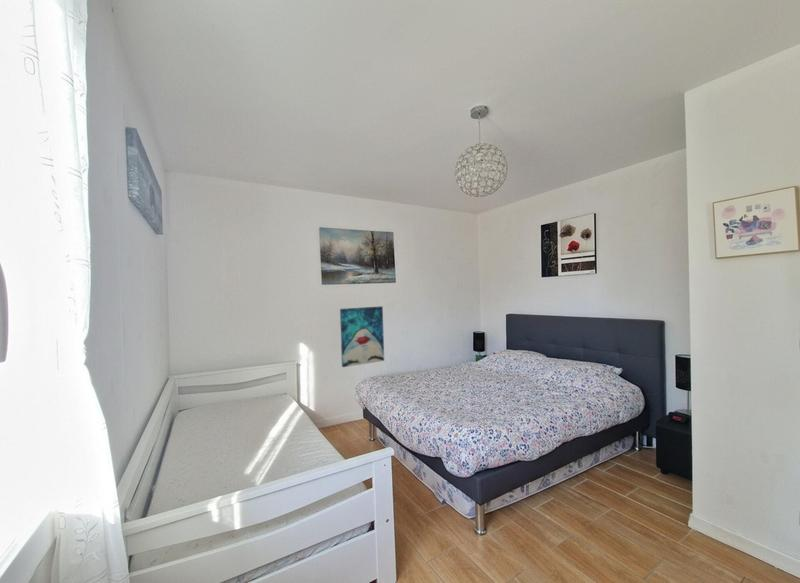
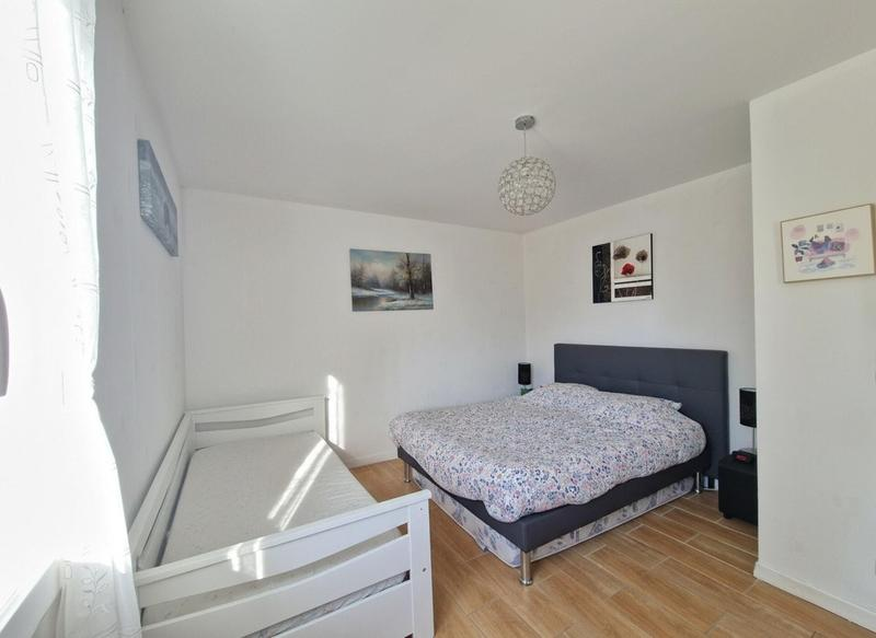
- wall art (362, 335)
